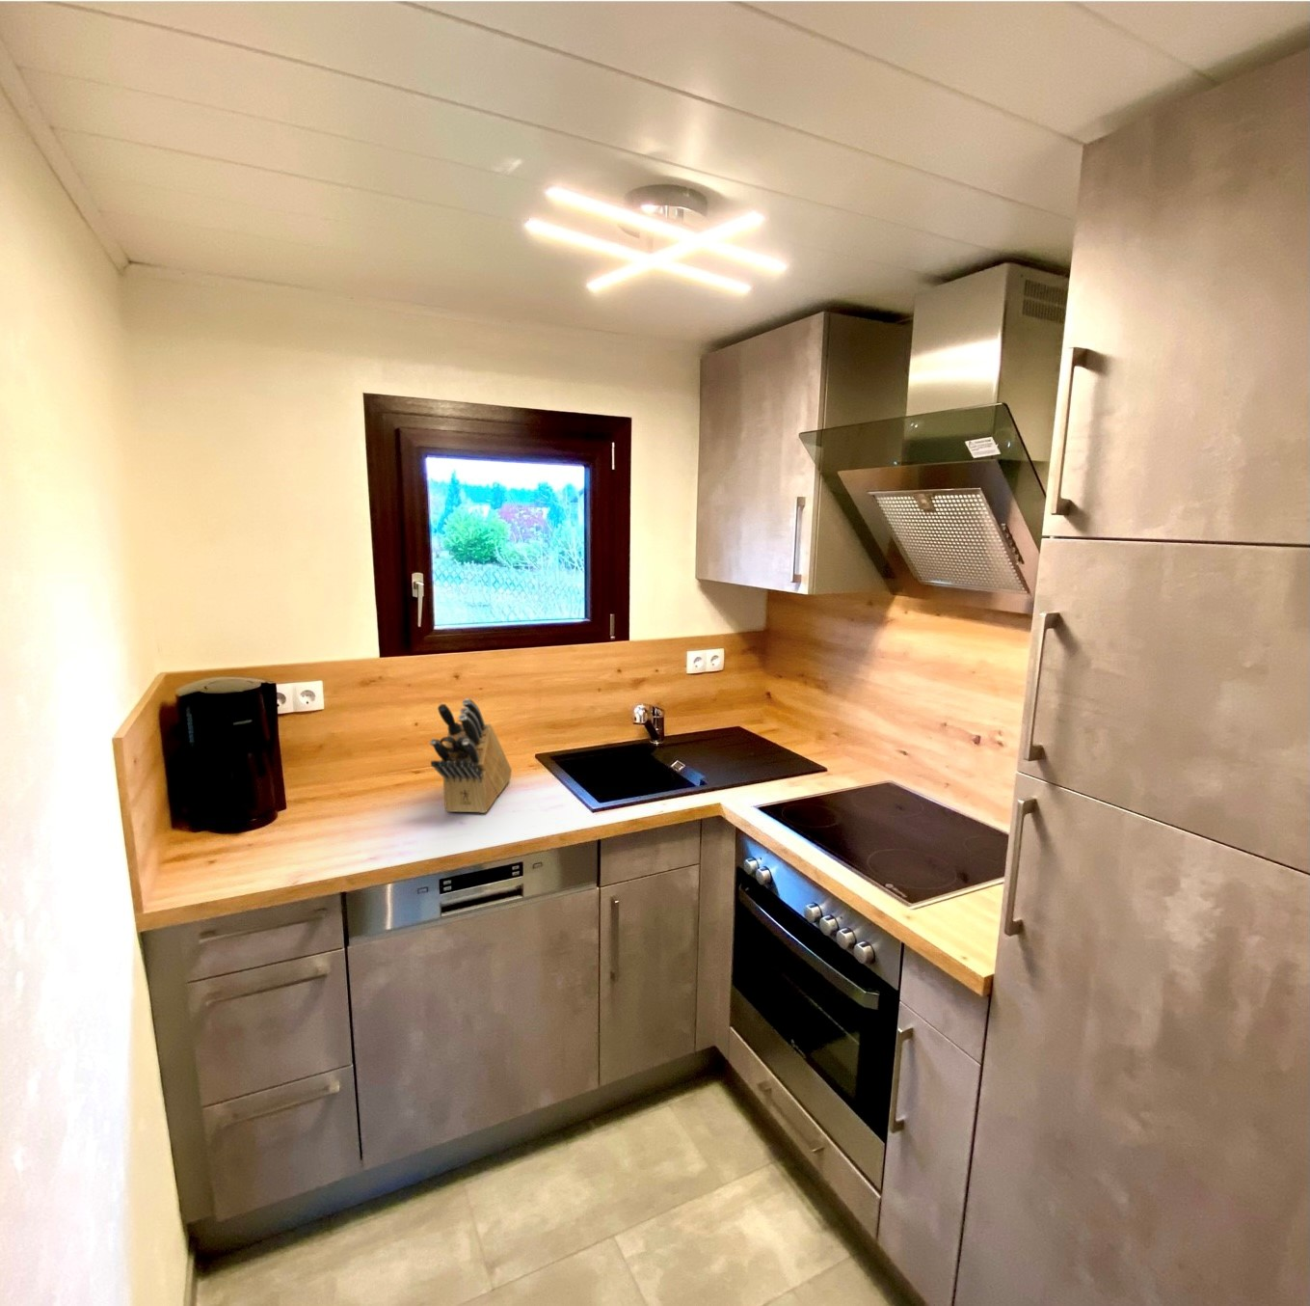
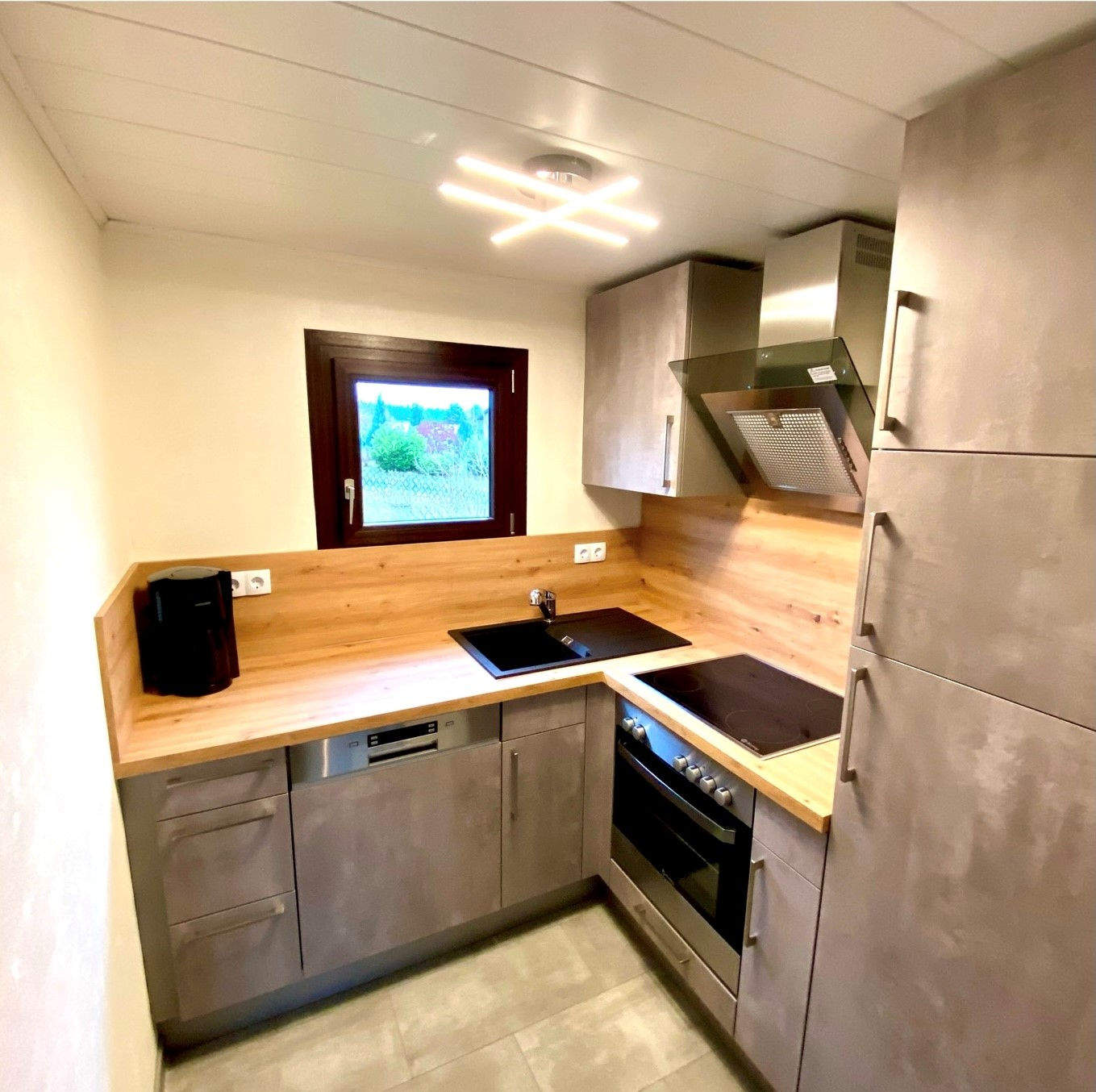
- knife block (472, 745)
